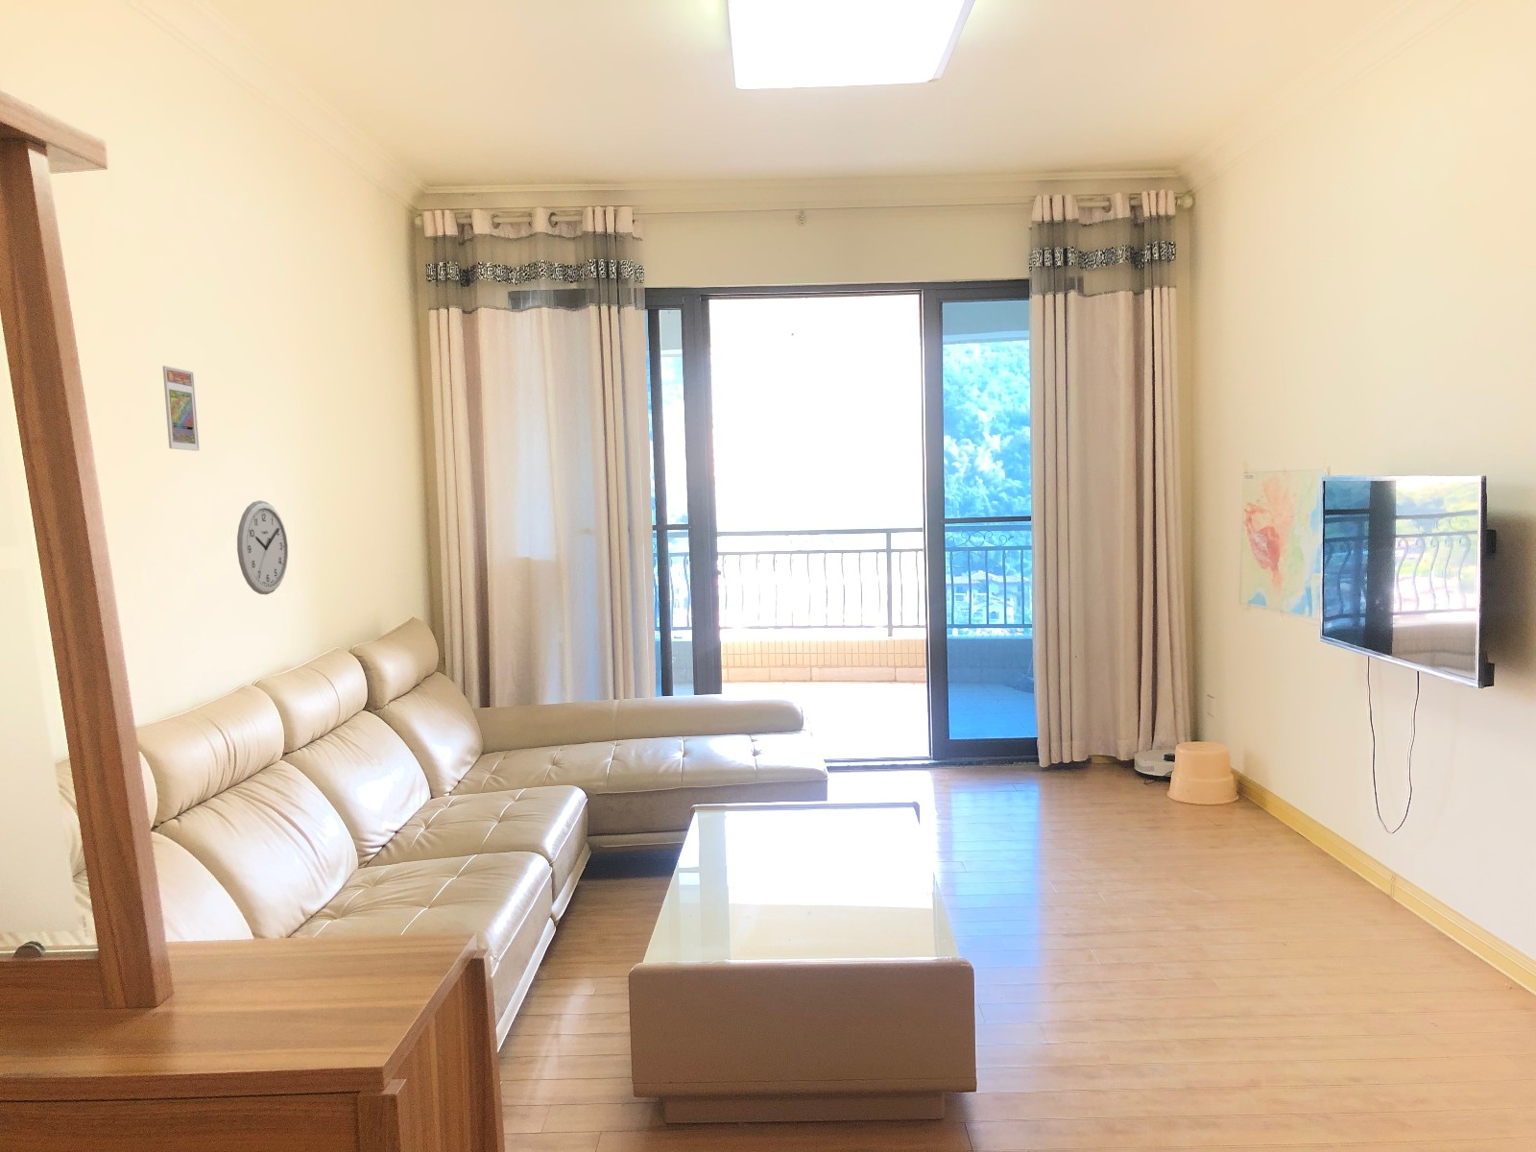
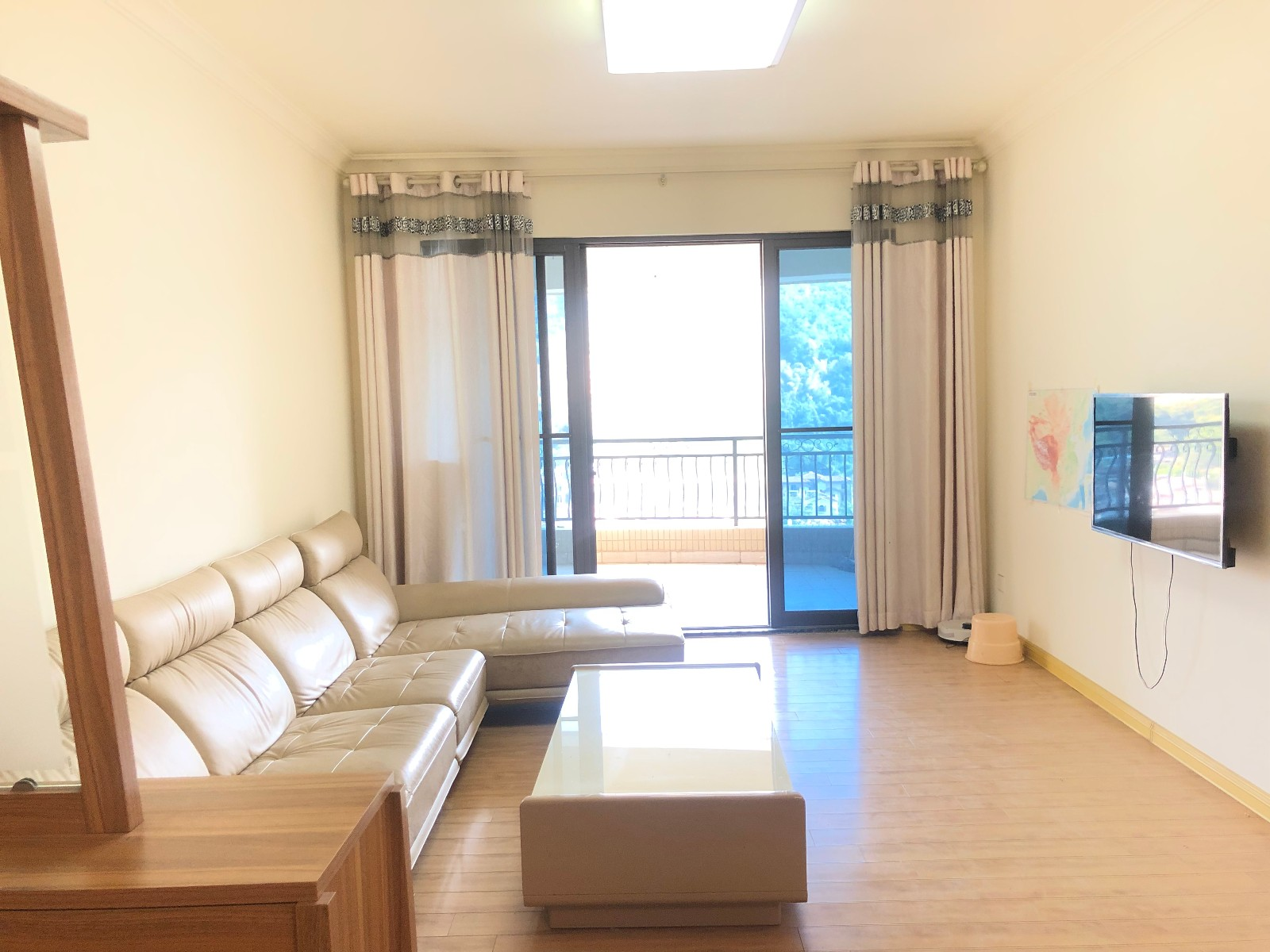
- wall clock (265, 547)
- trading card display case (181, 409)
